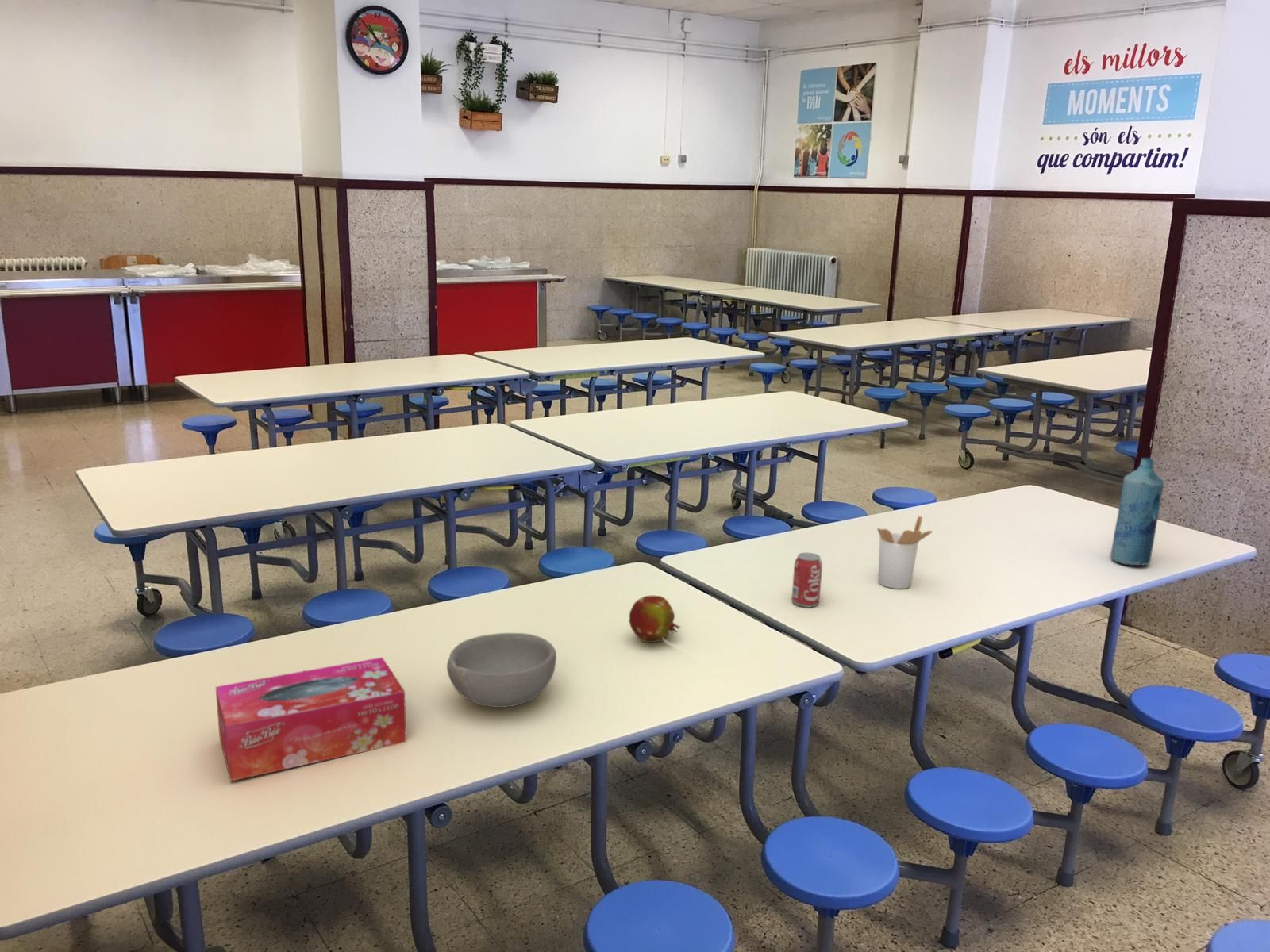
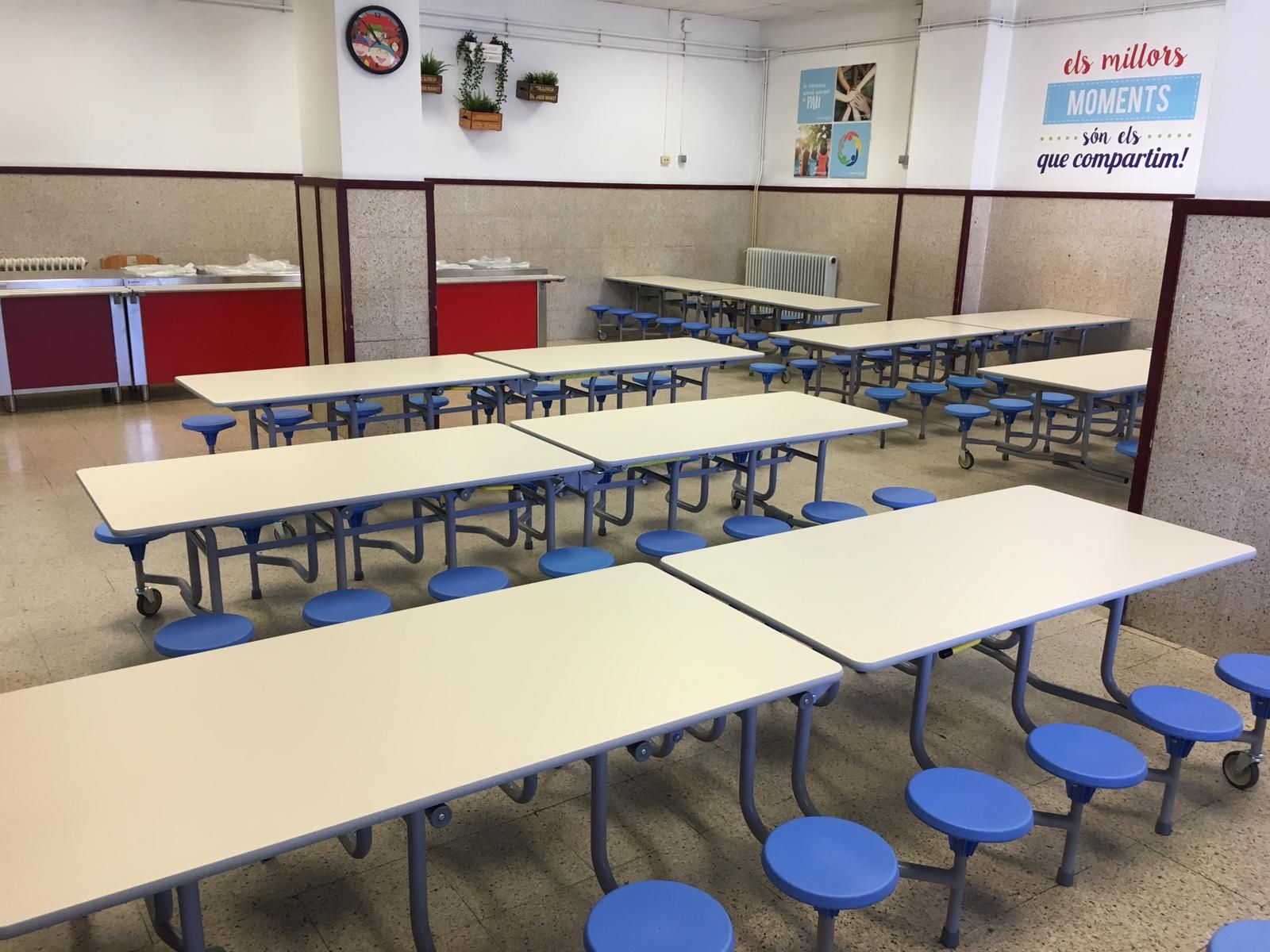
- utensil holder (903, 553)
- beverage can (806, 579)
- bowl (502, 674)
- tissue box (311, 715)
- fruit (655, 620)
- bottle (1138, 511)
